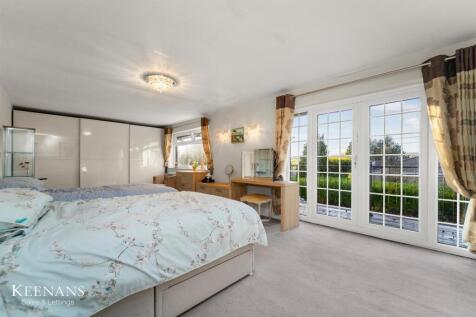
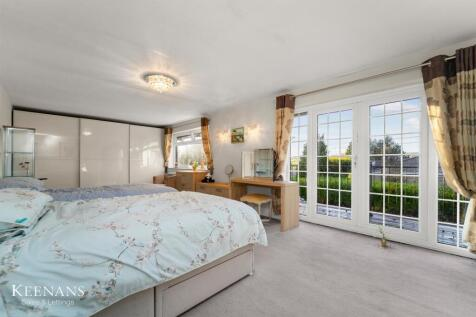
+ potted plant (383, 235)
